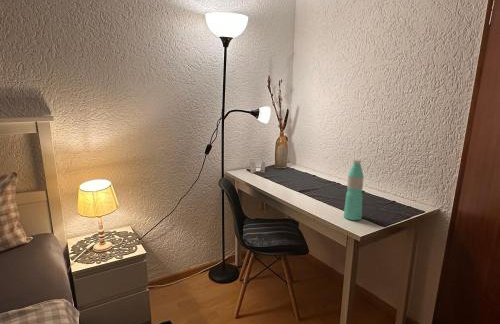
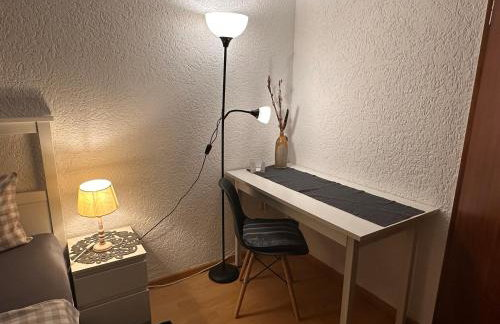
- water bottle (354, 188)
